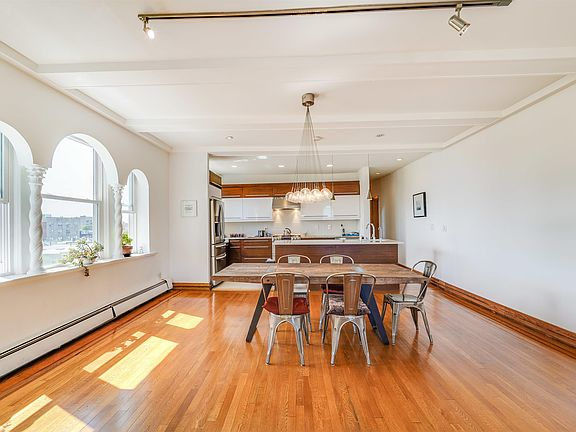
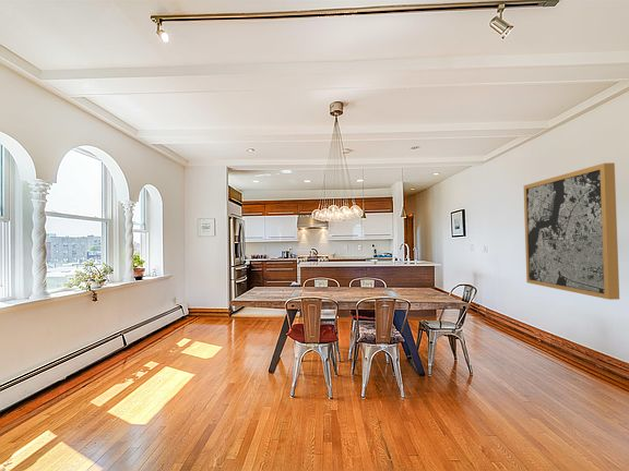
+ wall art (562, 232)
